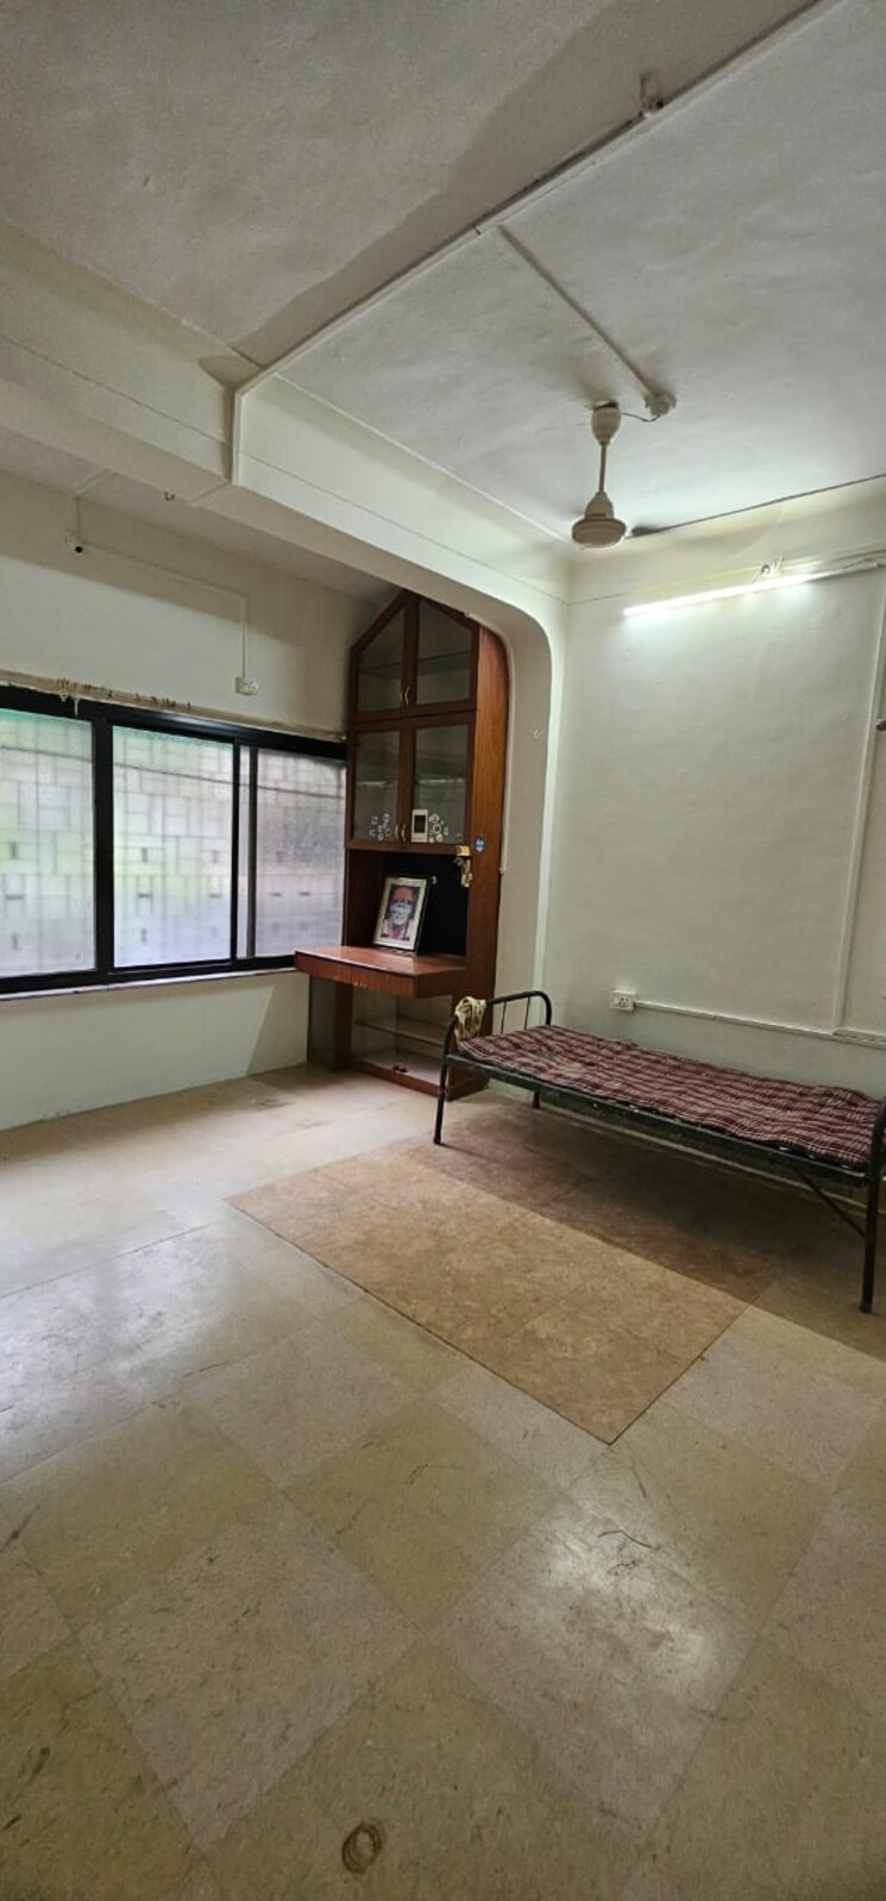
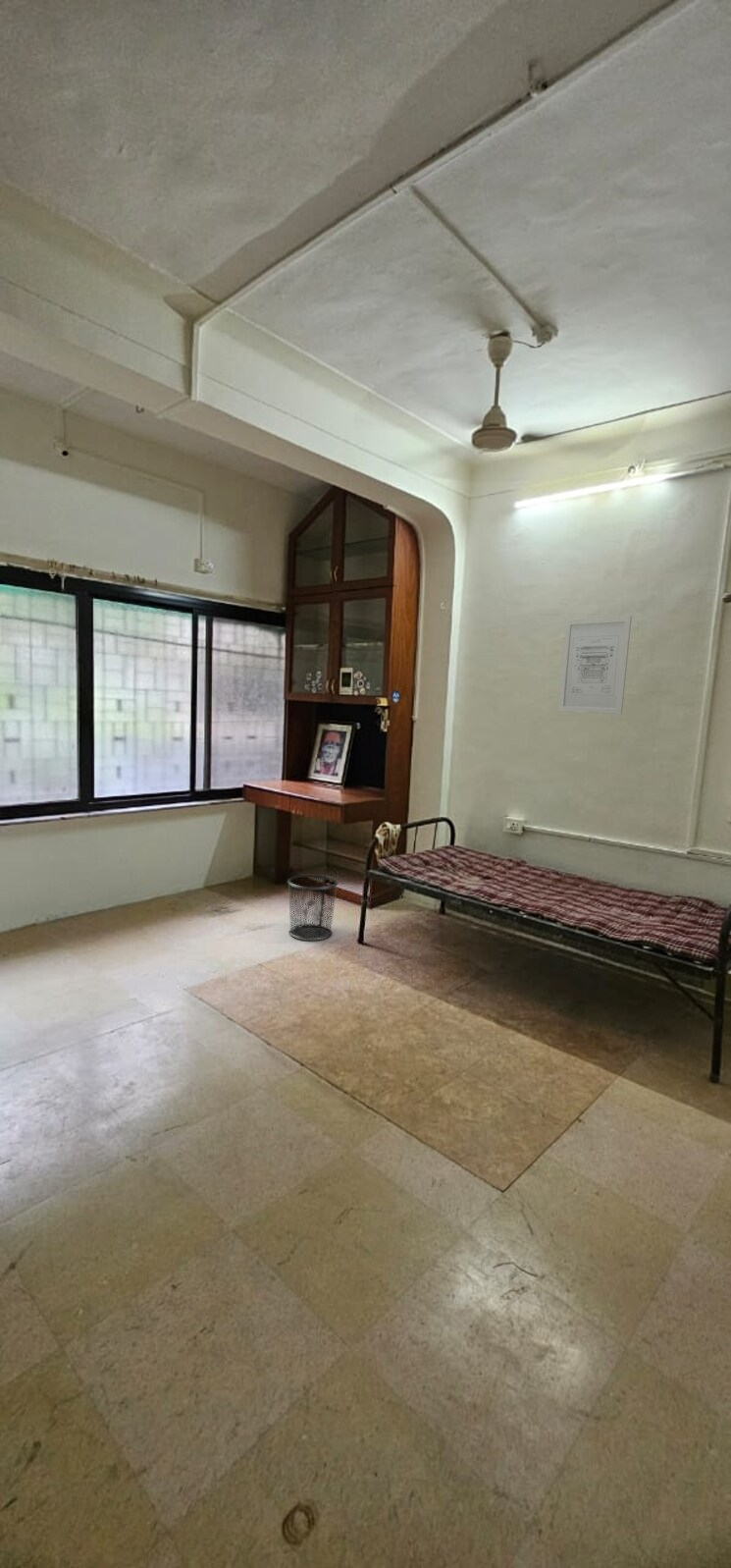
+ wall art (593, 666)
+ waste bin (311, 907)
